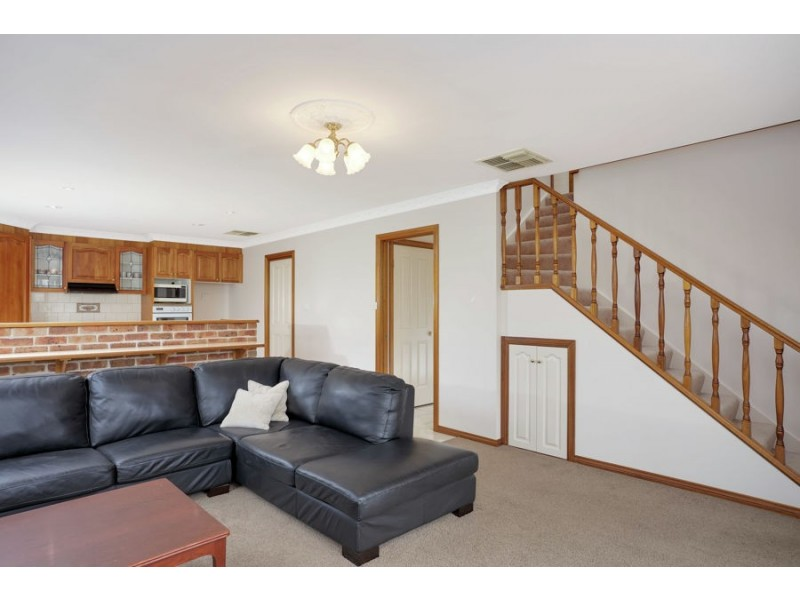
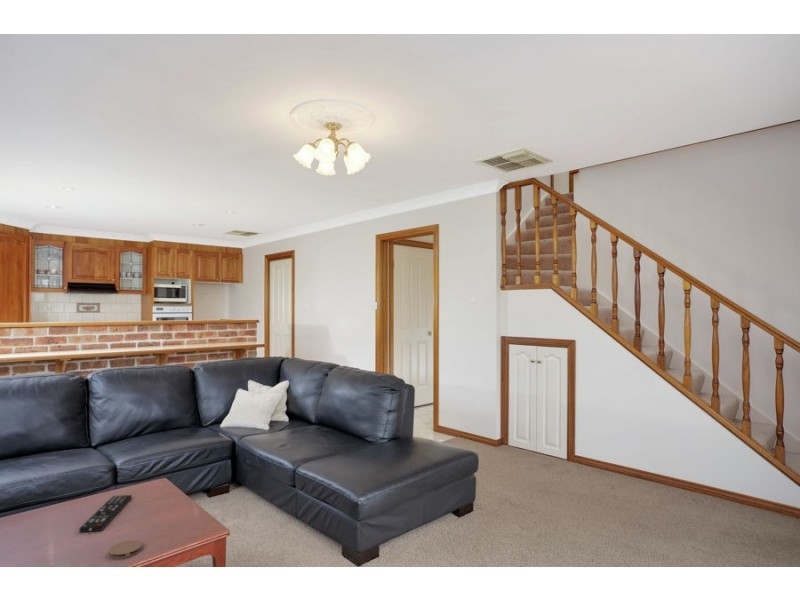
+ remote control (107, 511)
+ coaster (125, 549)
